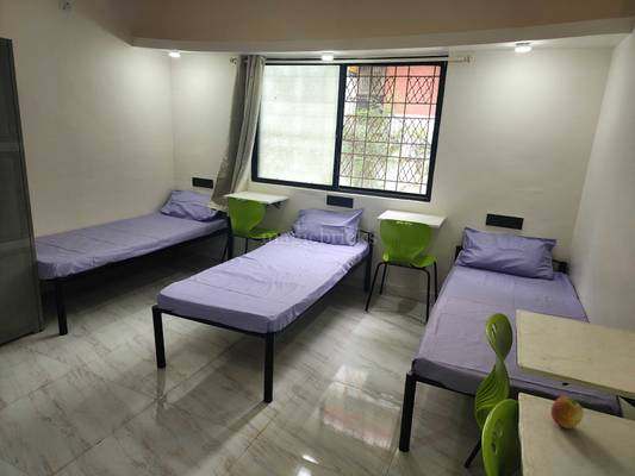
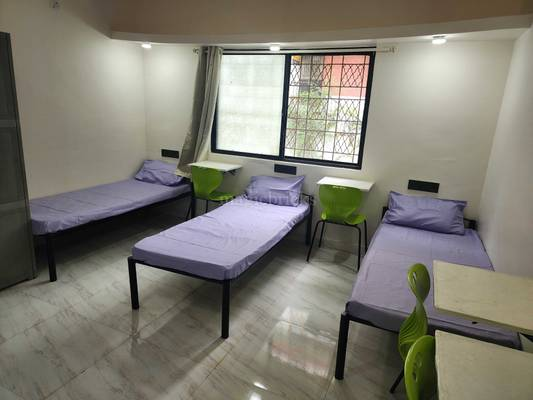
- apple (566, 411)
